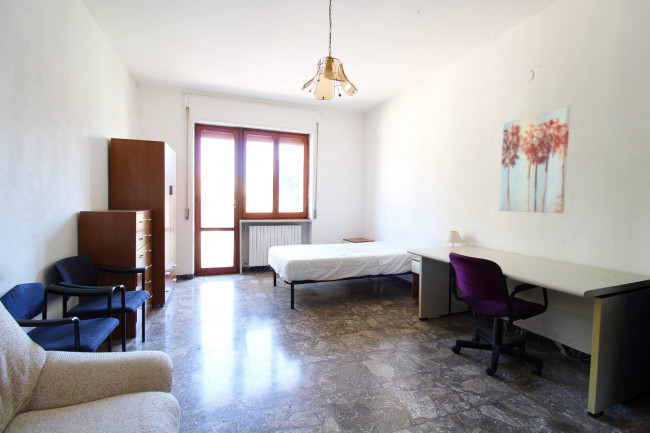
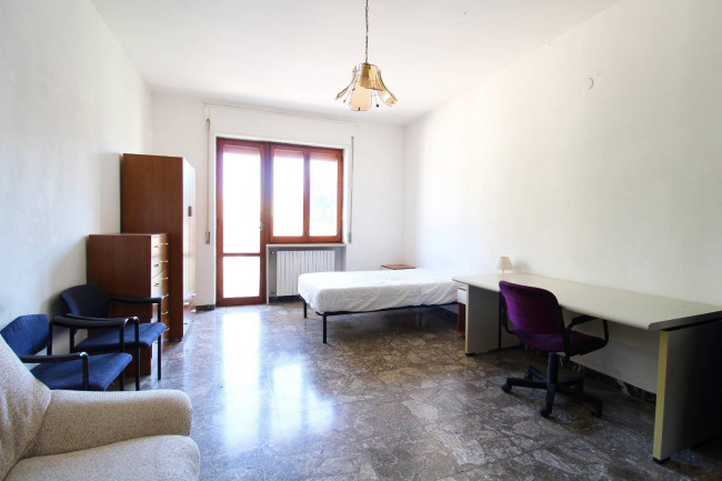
- wall art (530, 164)
